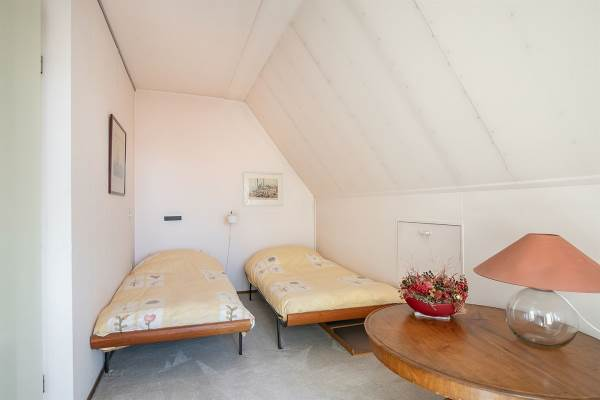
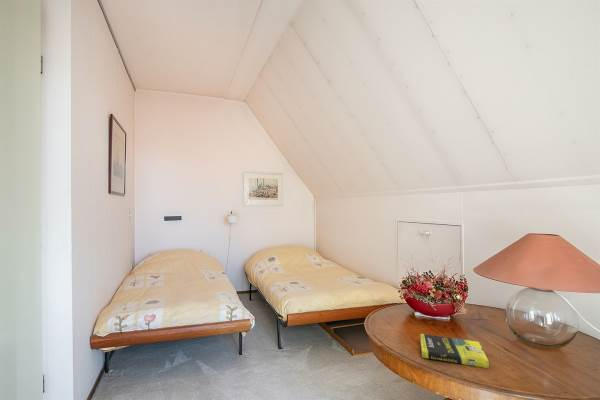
+ book (451, 349)
